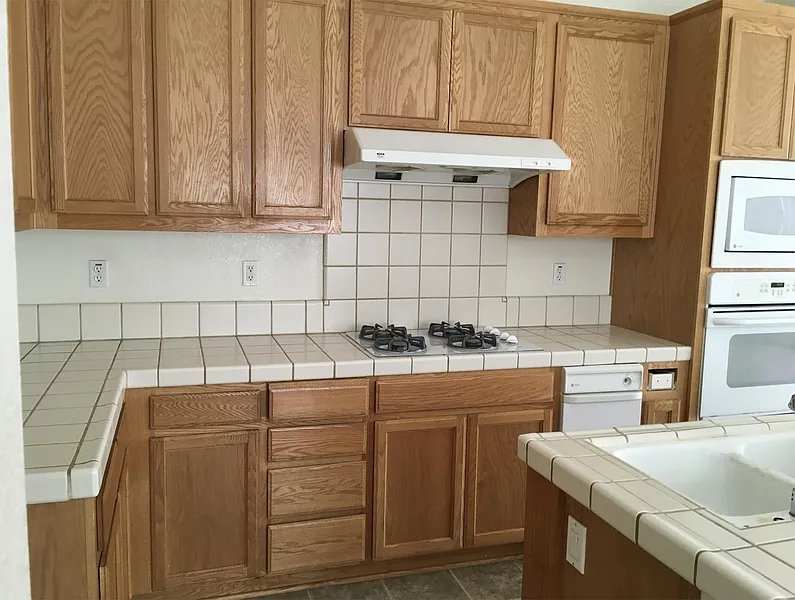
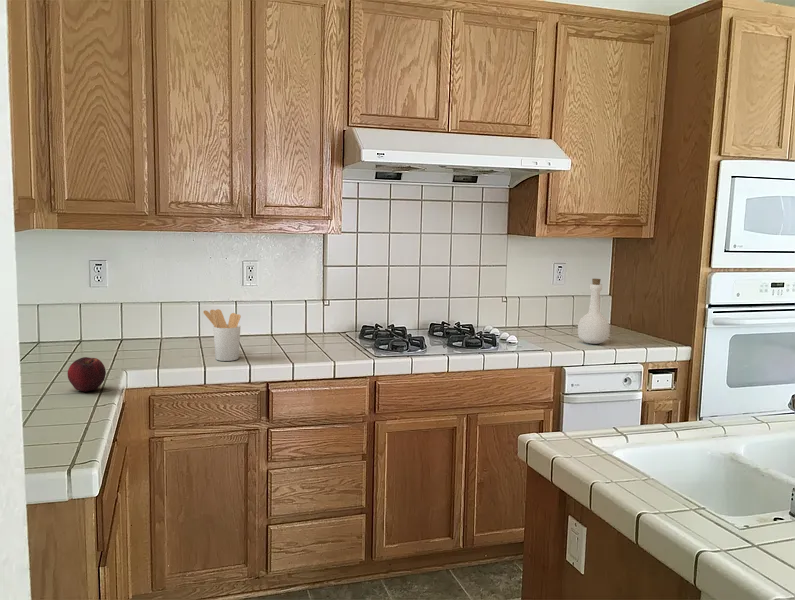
+ fruit (86, 374)
+ utensil holder (222, 333)
+ bottle (594, 311)
